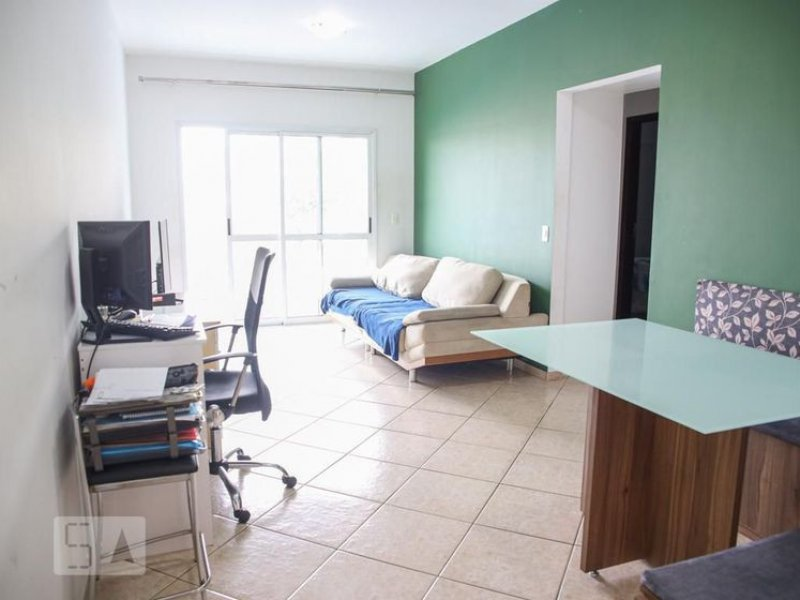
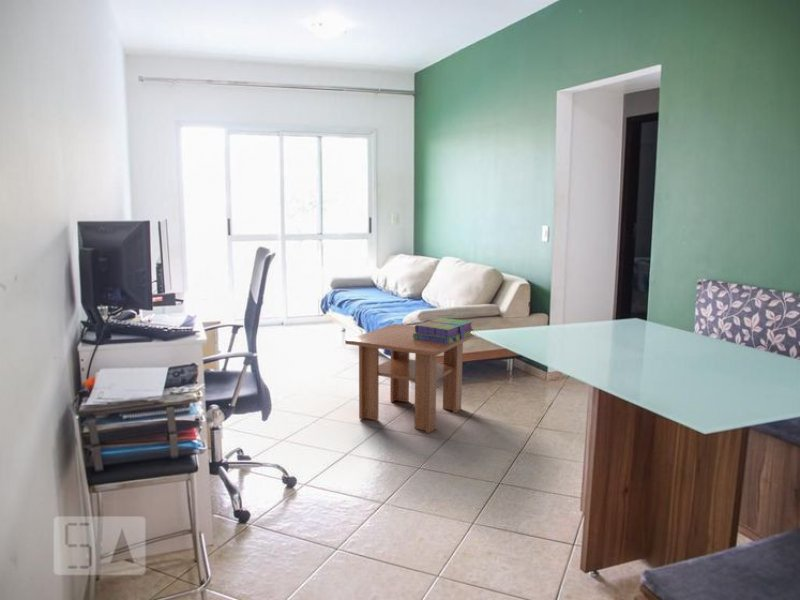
+ stack of books (444, 329)
+ coffee table (411, 375)
